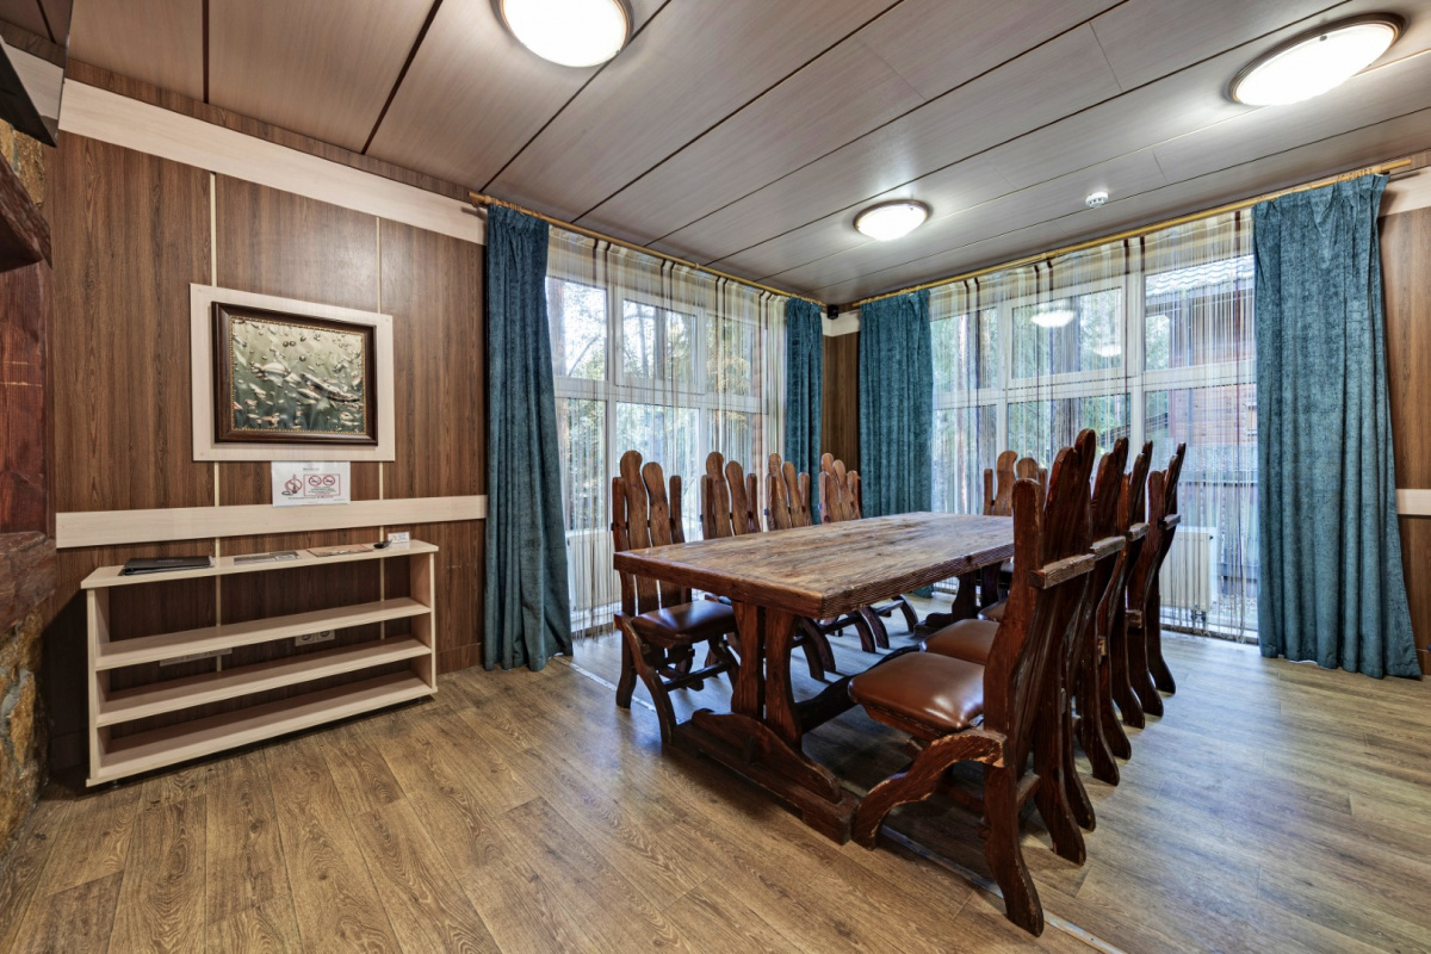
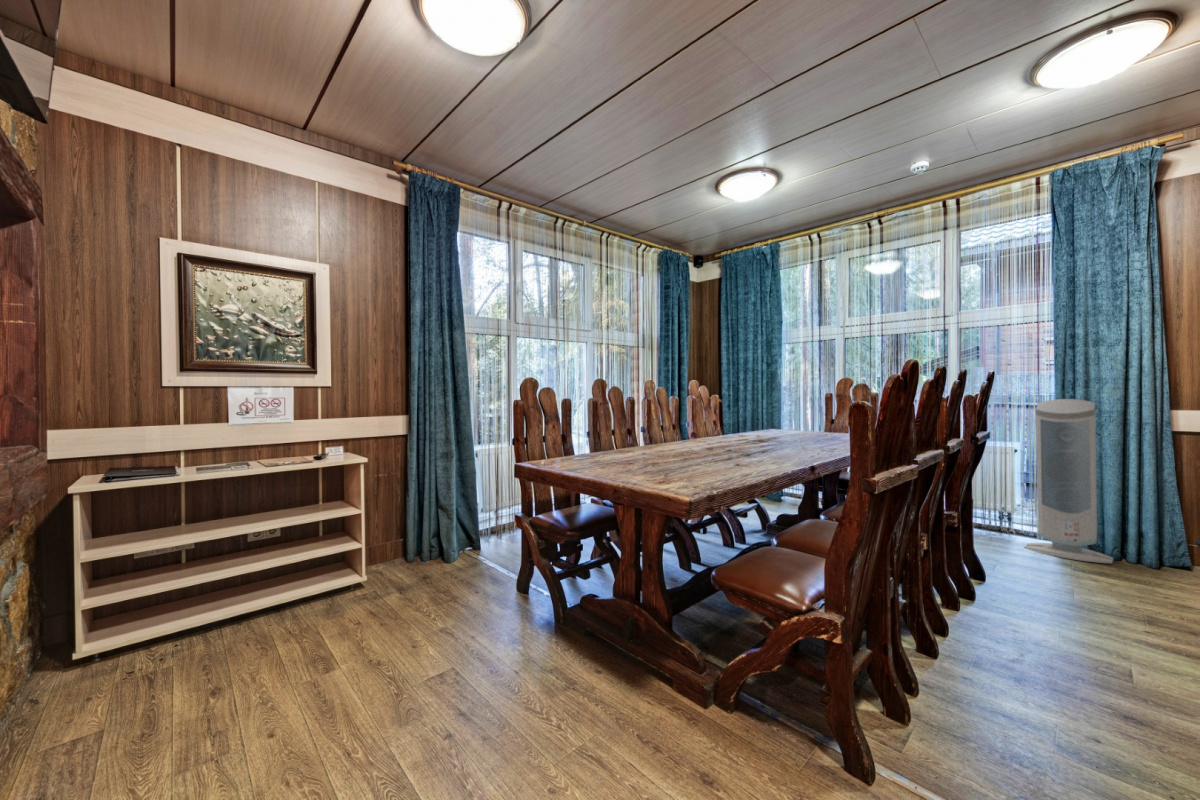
+ air purifier (1065, 476)
